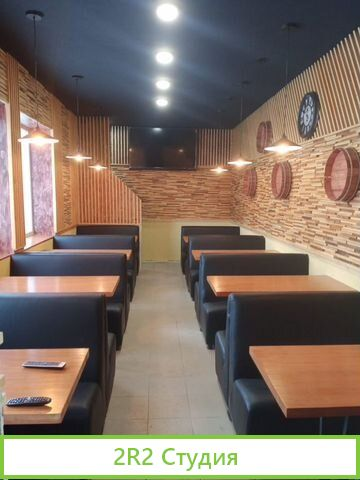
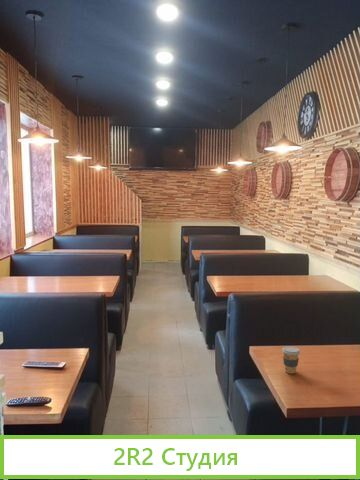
+ coffee cup (290, 360)
